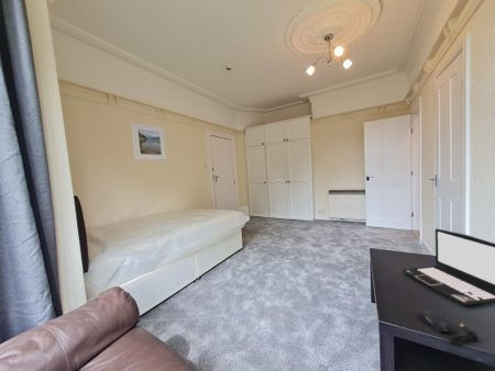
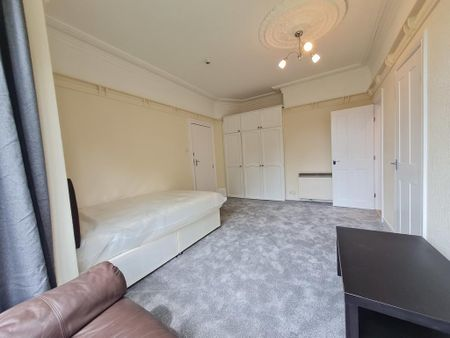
- computer mouse (446, 322)
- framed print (150, 142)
- laptop (448, 261)
